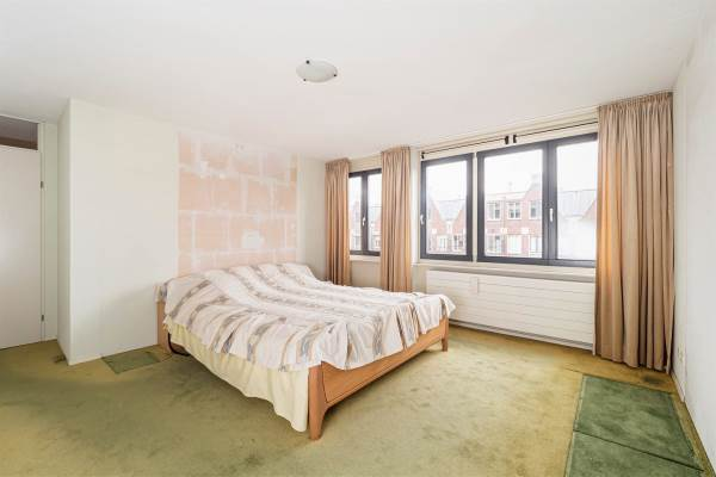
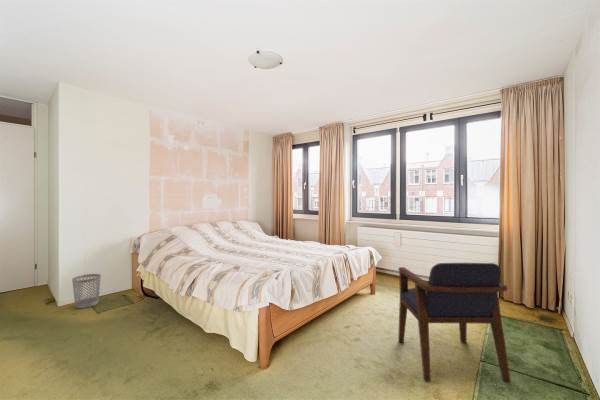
+ armchair (447, 307)
+ wastebasket (86, 291)
